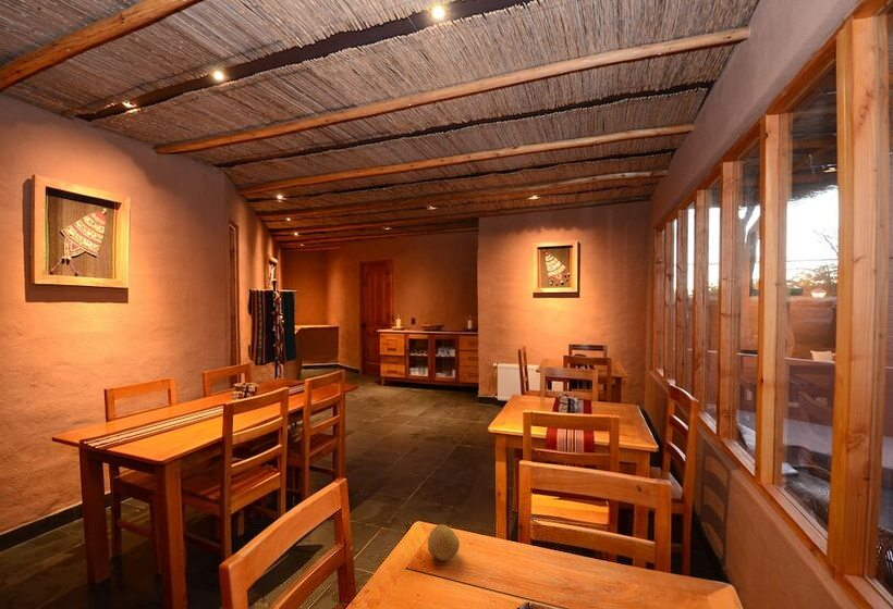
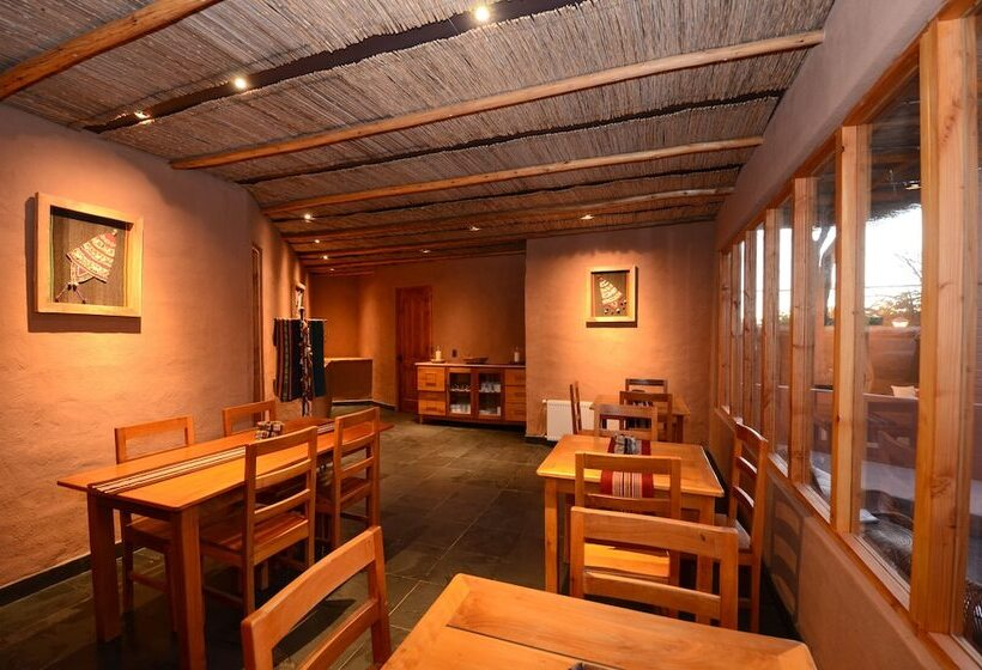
- fruit (443, 543)
